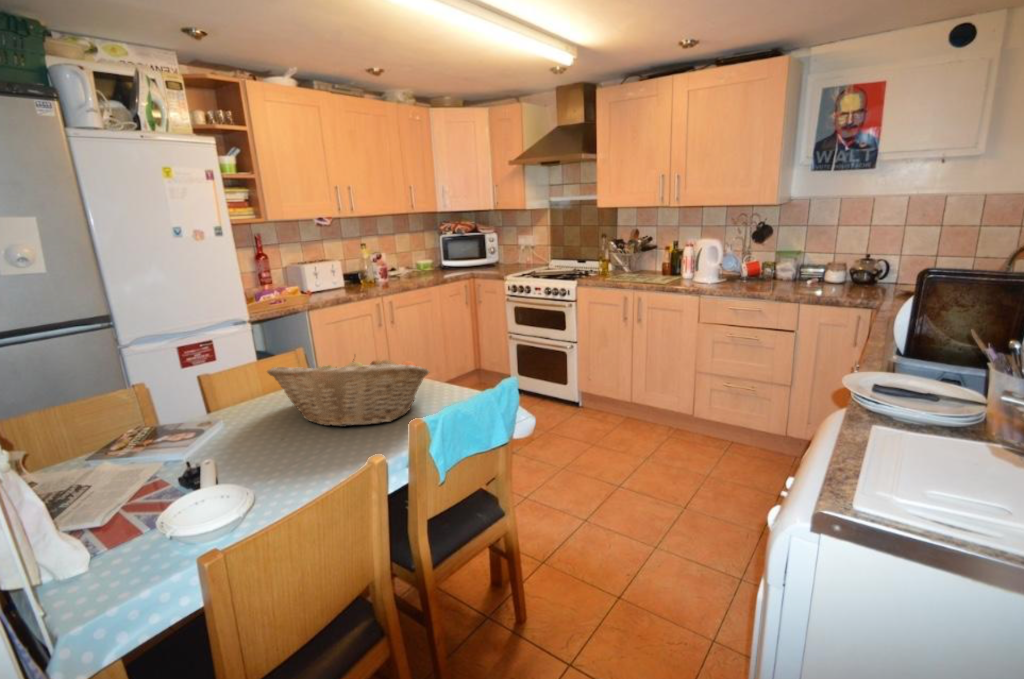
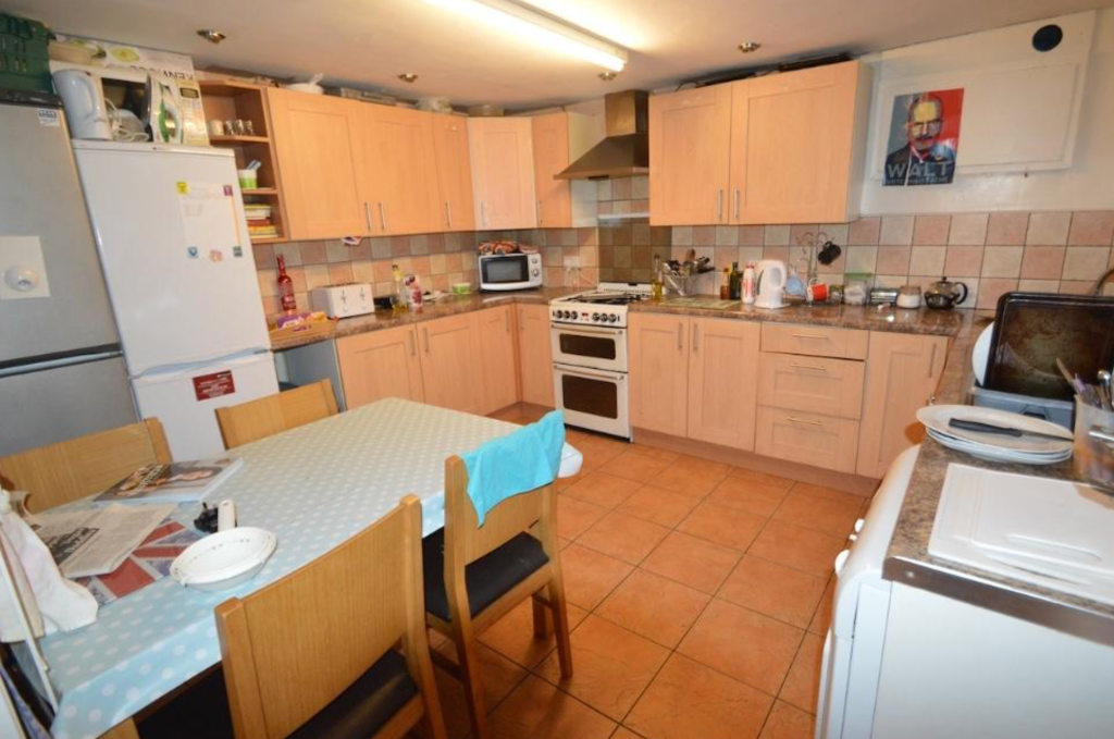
- fruit basket (351, 382)
